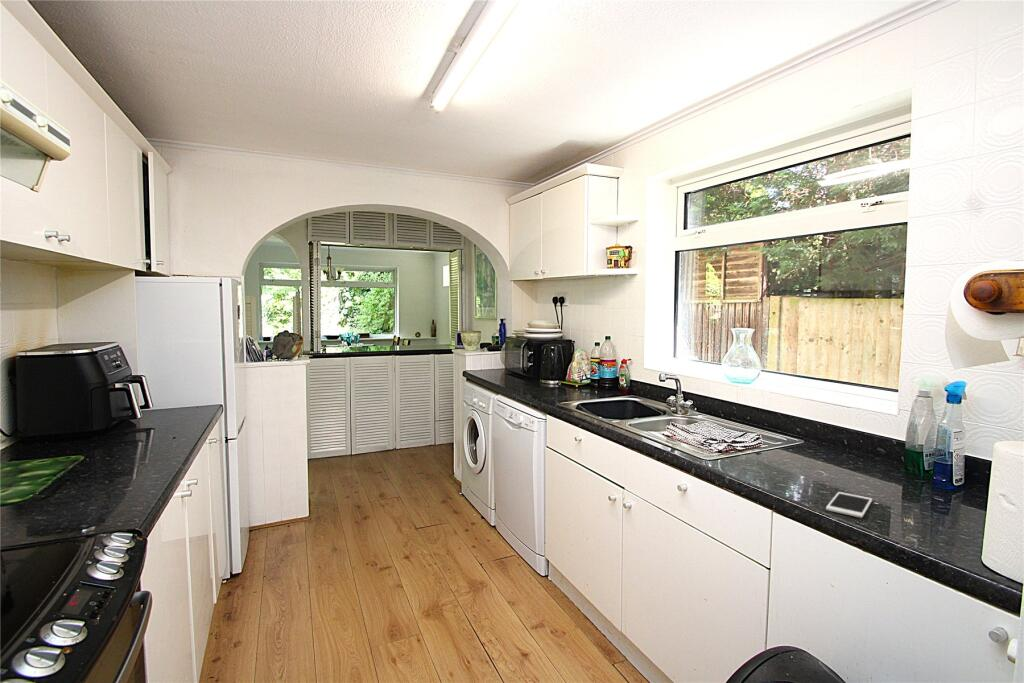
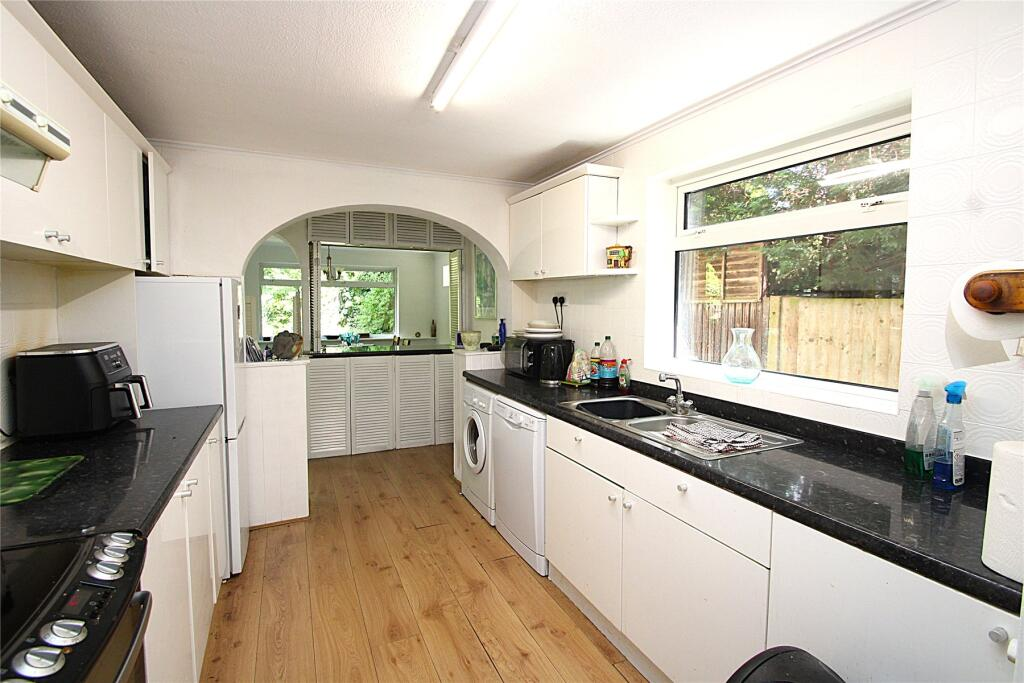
- cell phone (849, 504)
